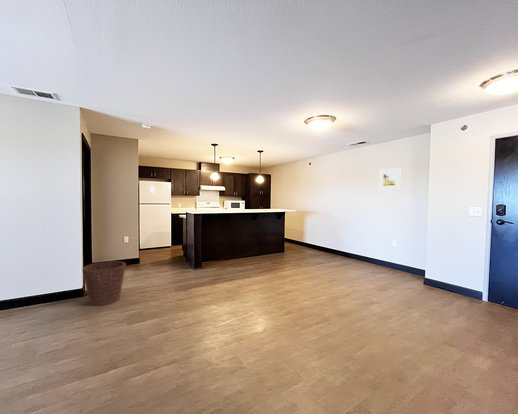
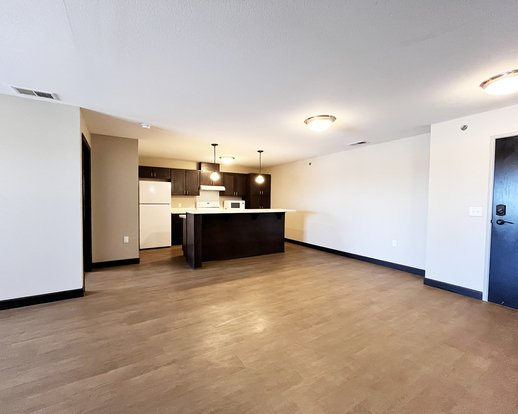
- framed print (389, 179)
- basket (105, 283)
